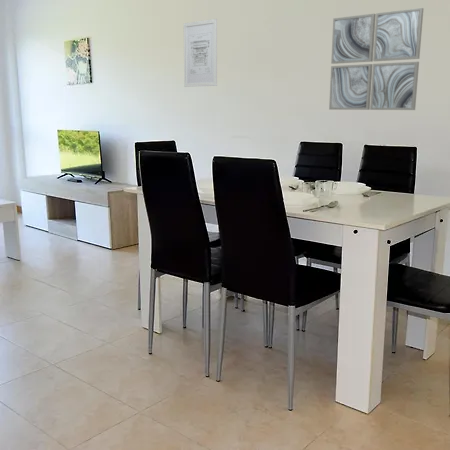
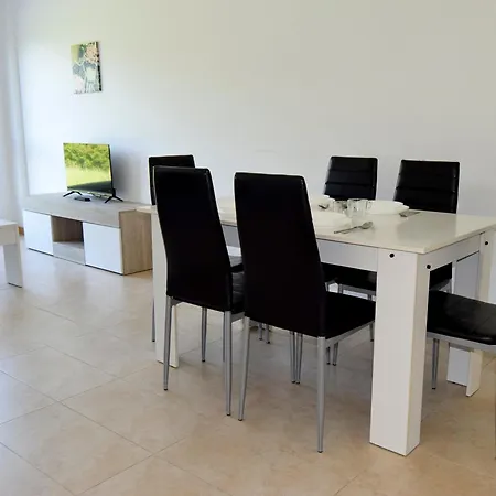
- wall art (372, 61)
- wall art (200, 54)
